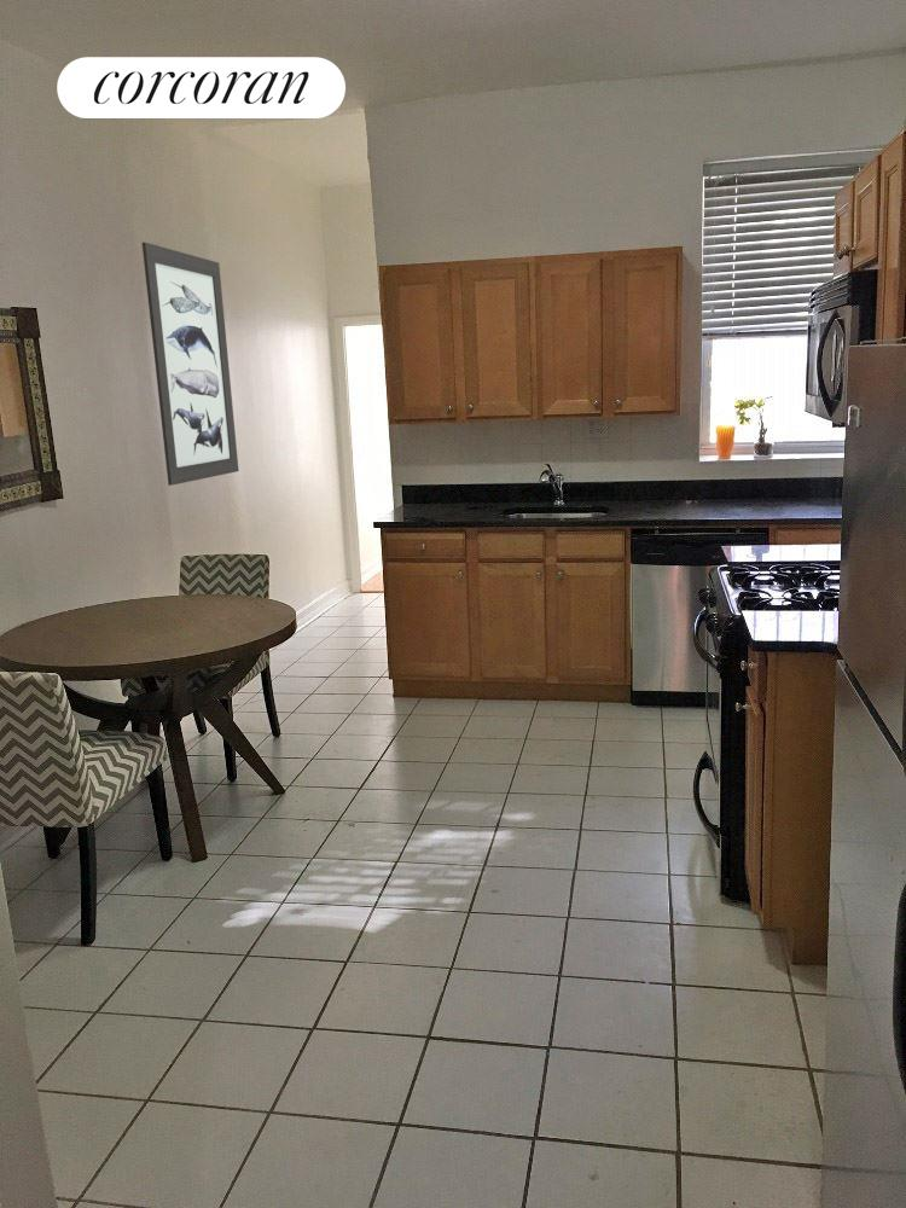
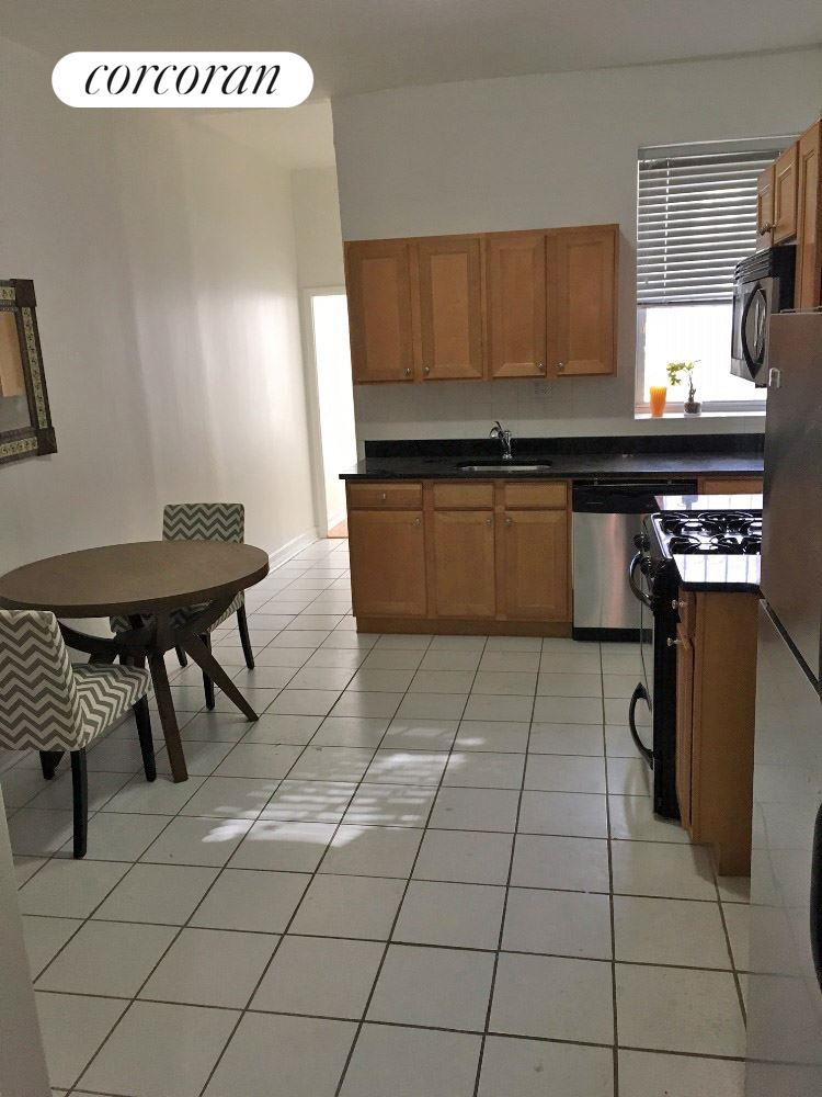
- wall art (194, 367)
